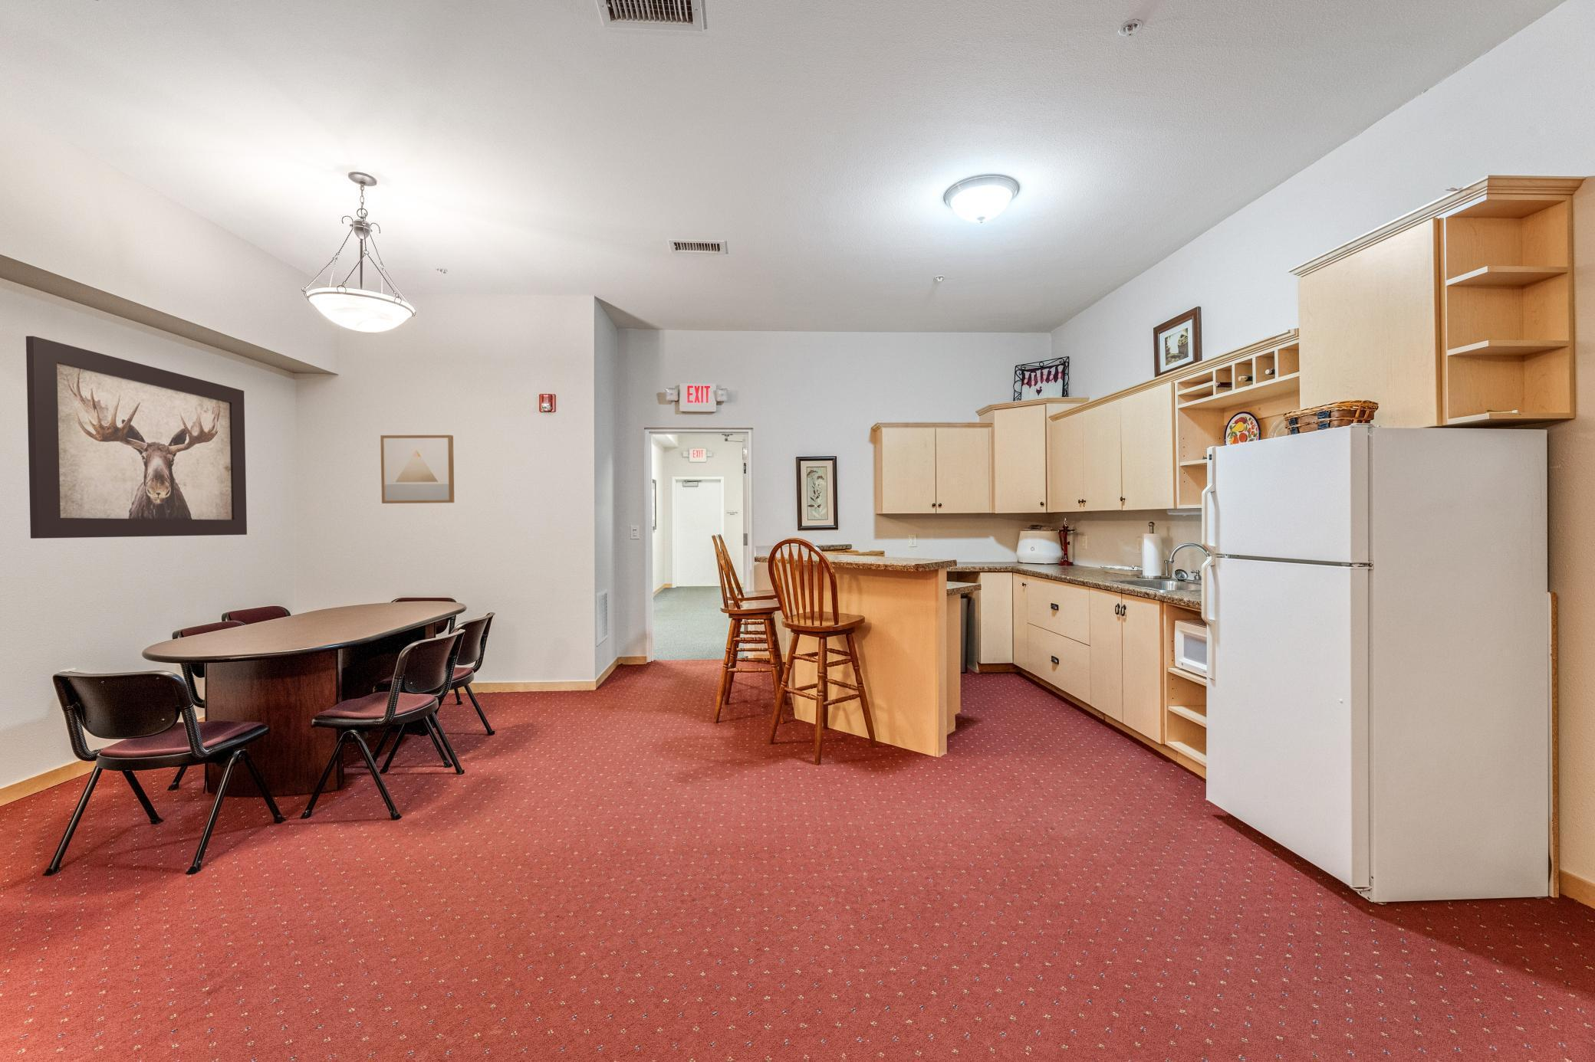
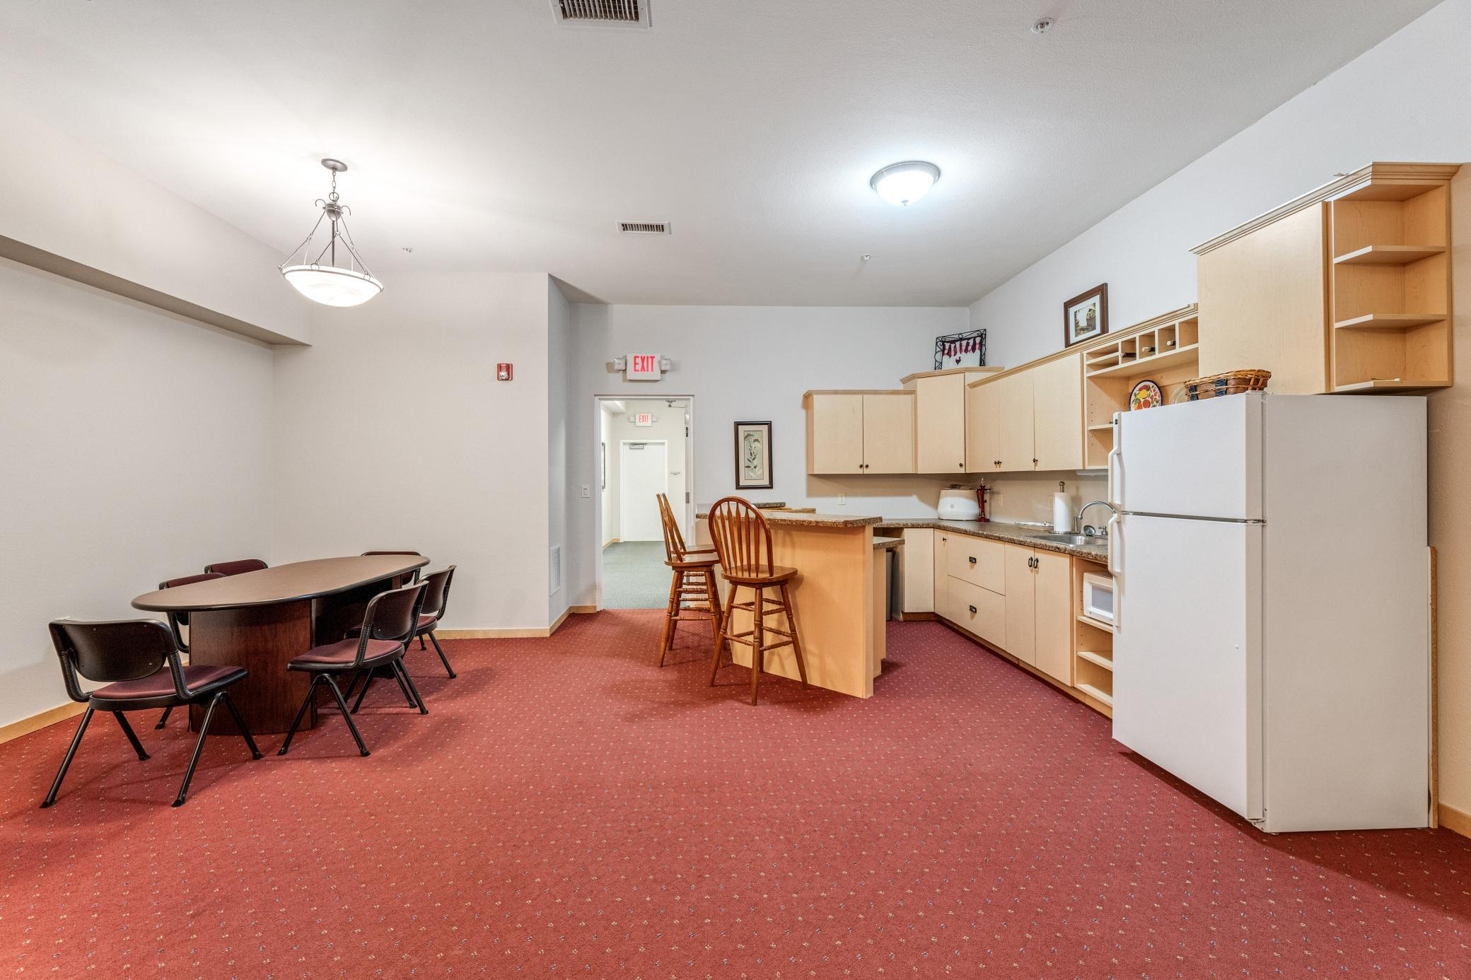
- wall art (155, 452)
- wall art (417, 469)
